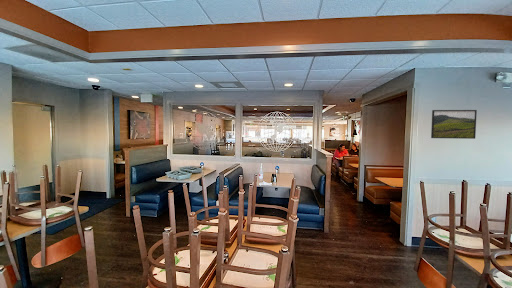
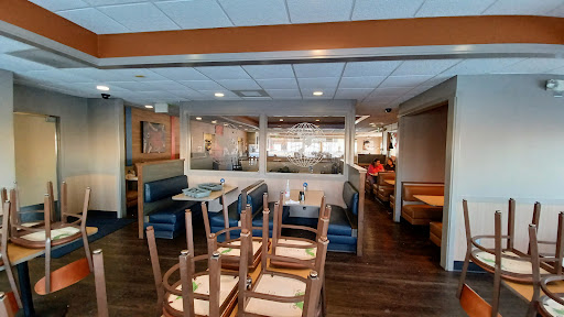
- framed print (453, 124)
